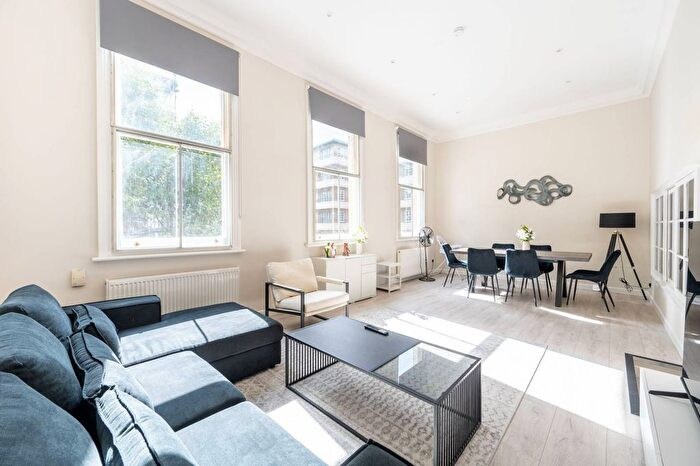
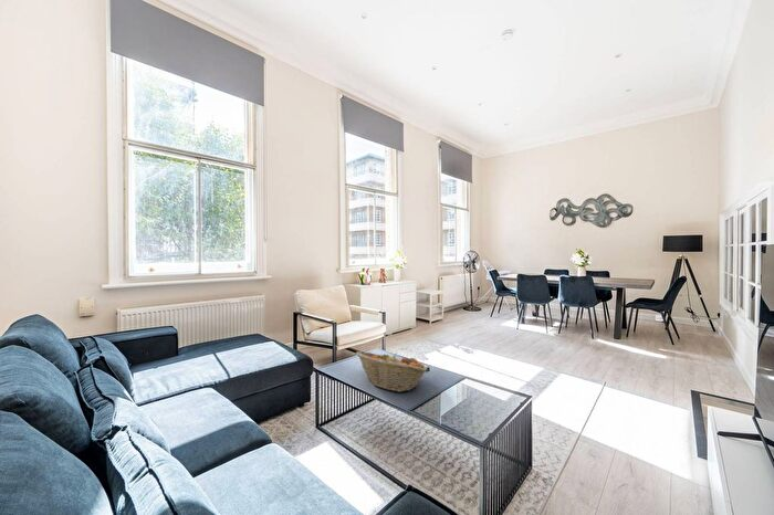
+ fruit basket (390, 366)
